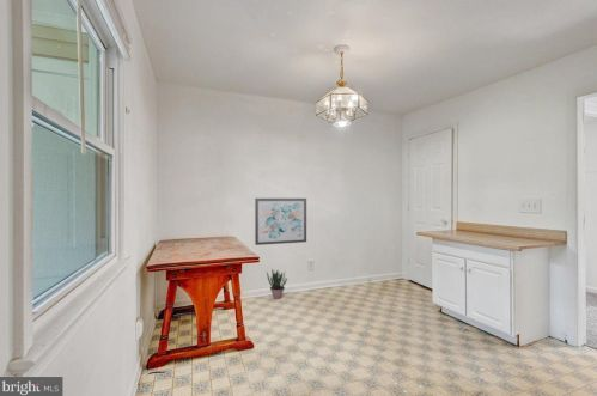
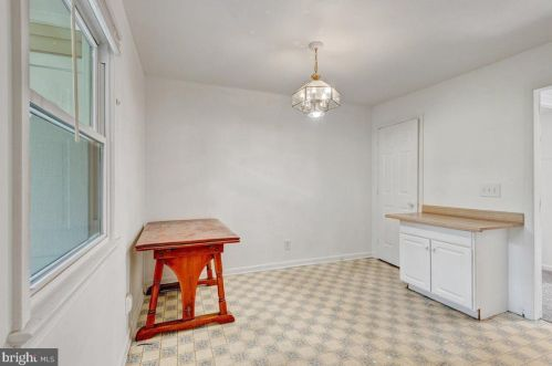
- wall art (281, 220)
- potted plant (276, 282)
